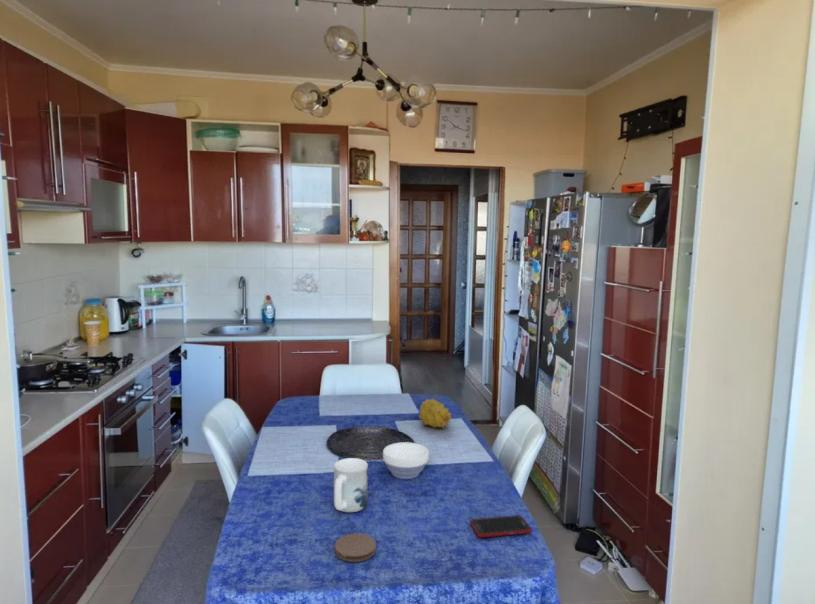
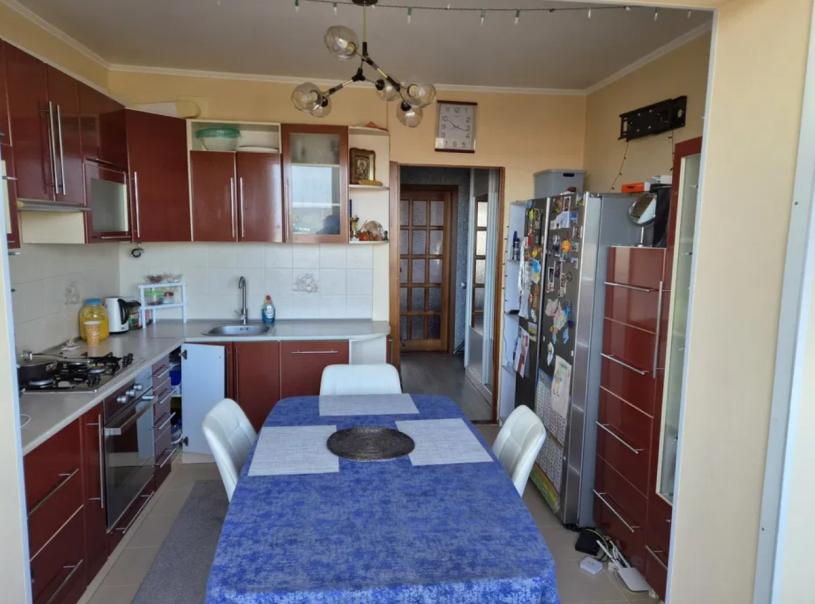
- bowl (405, 462)
- cell phone (500, 526)
- mug (350, 487)
- fruit (435, 413)
- coaster (355, 547)
